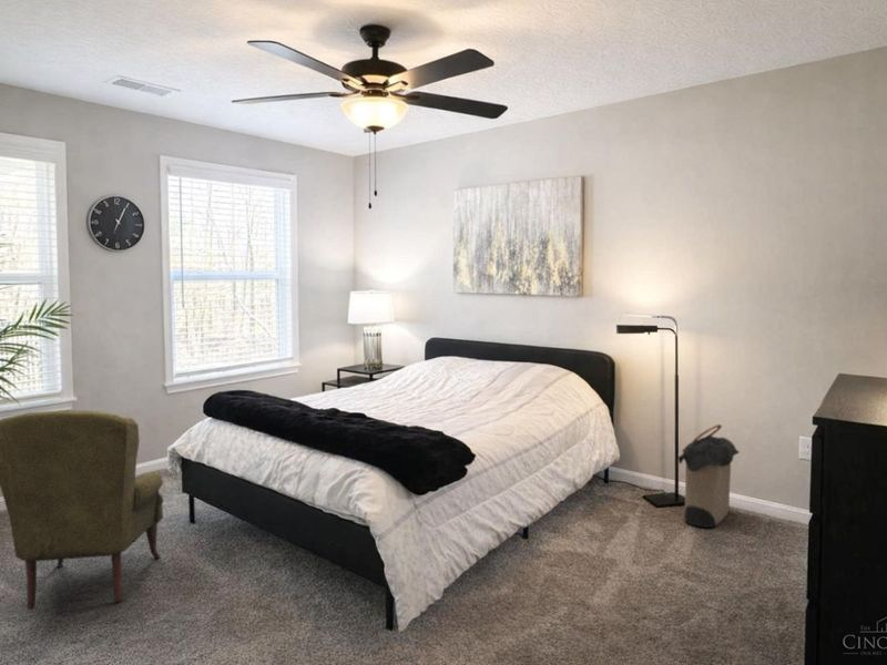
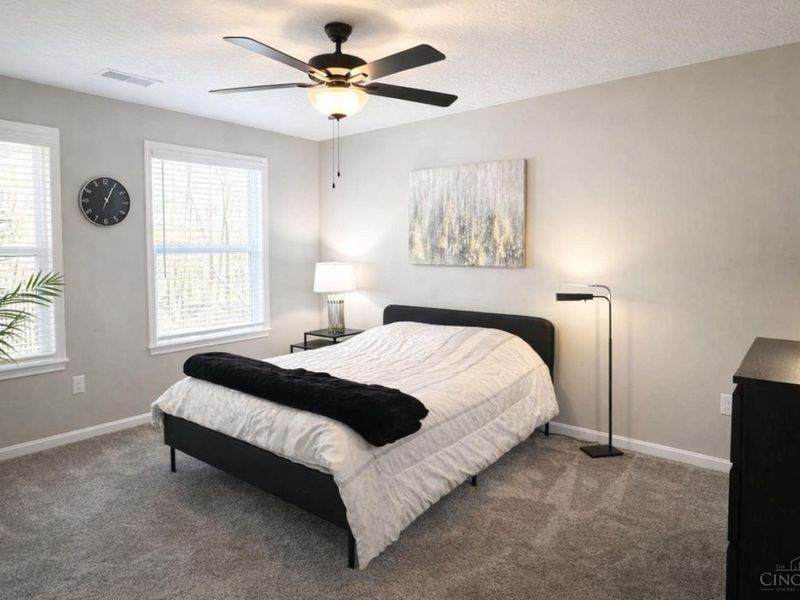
- armchair (89, 492)
- laundry hamper (706, 468)
